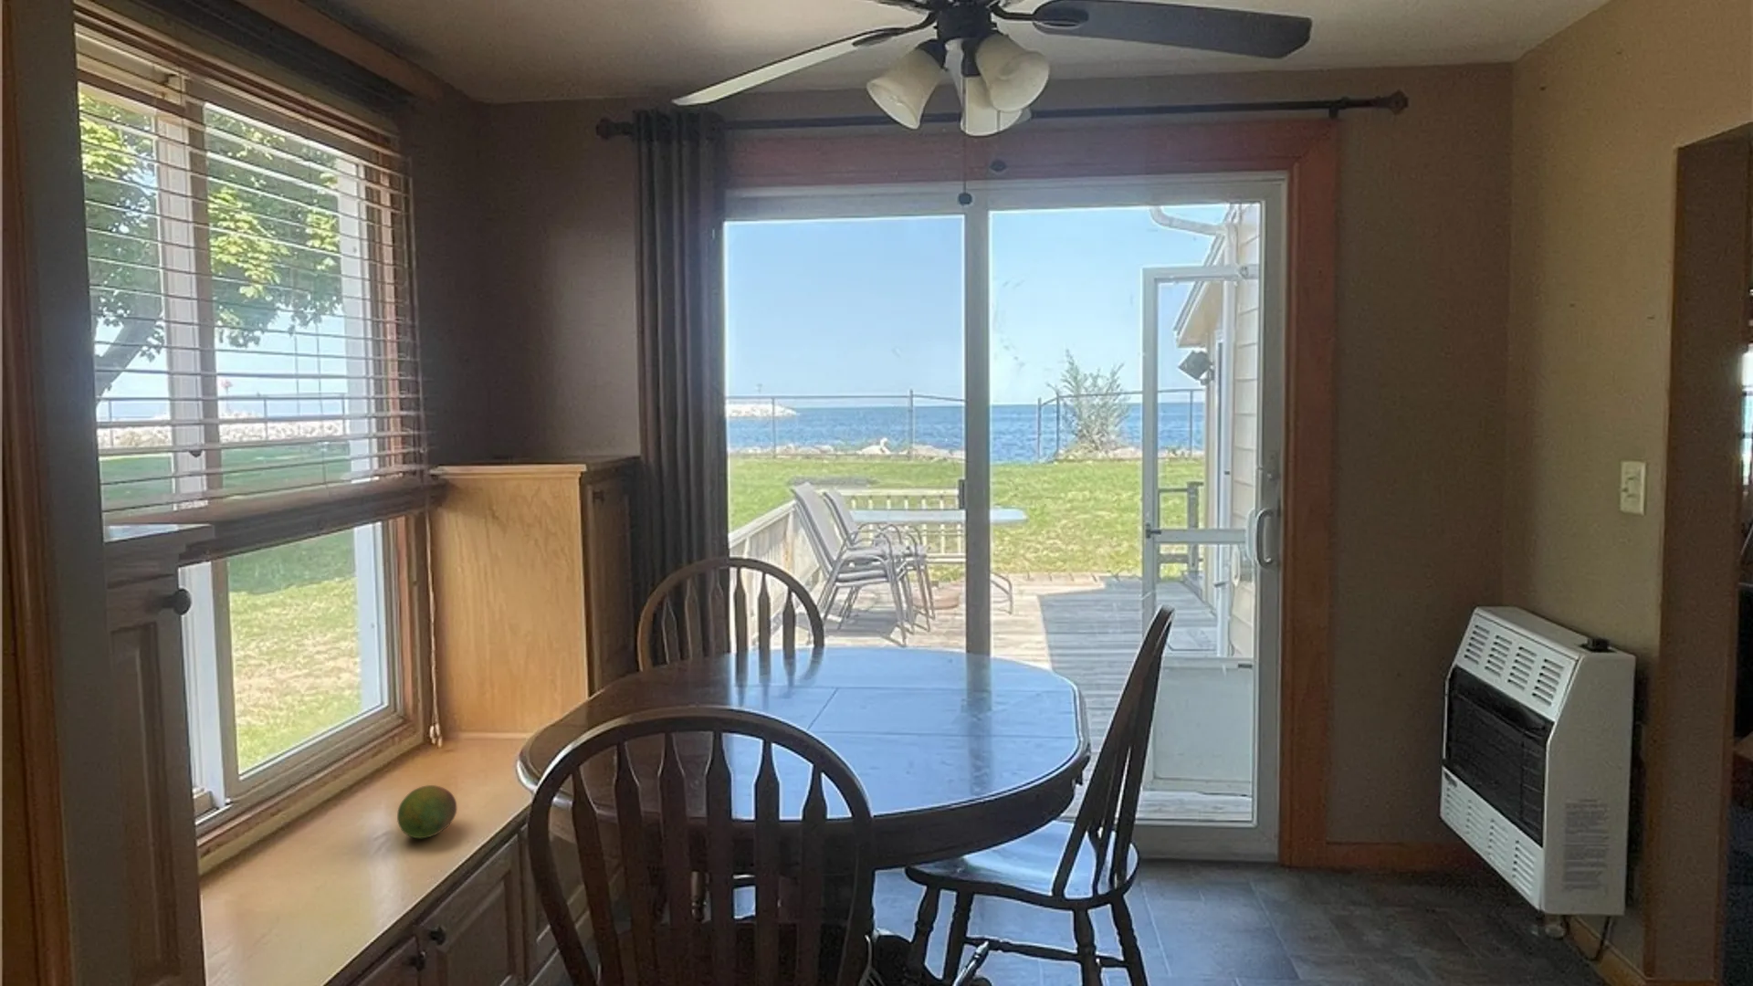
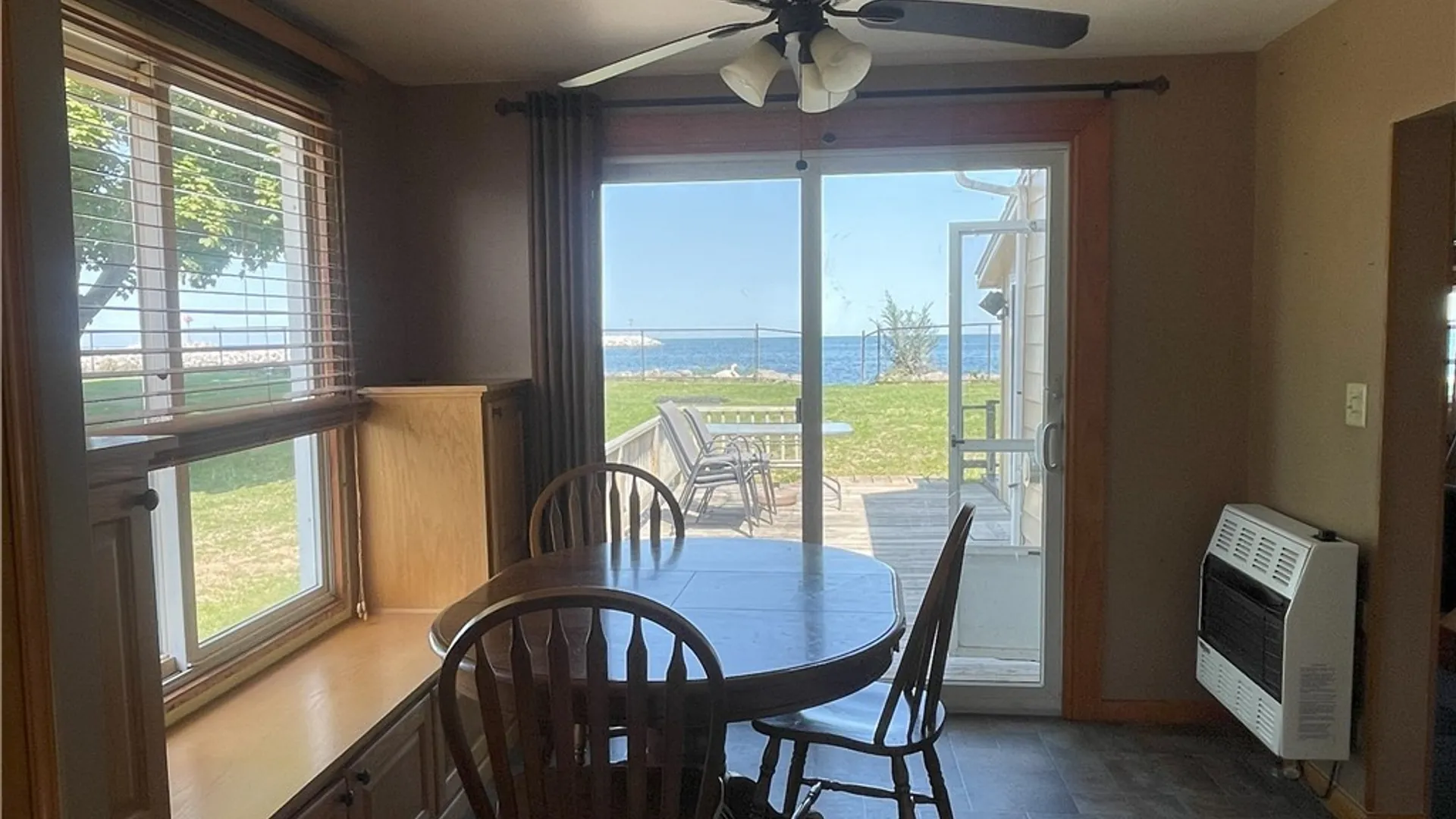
- fruit (426, 811)
